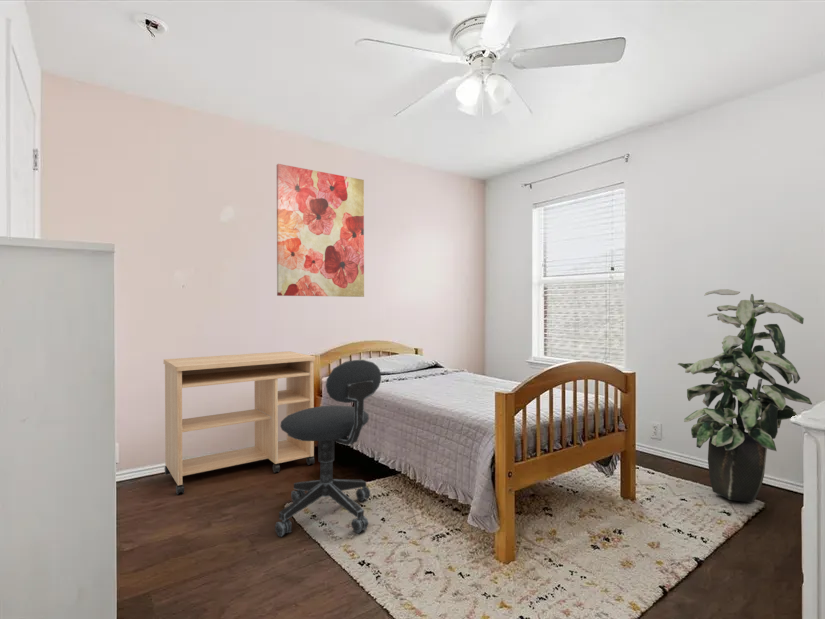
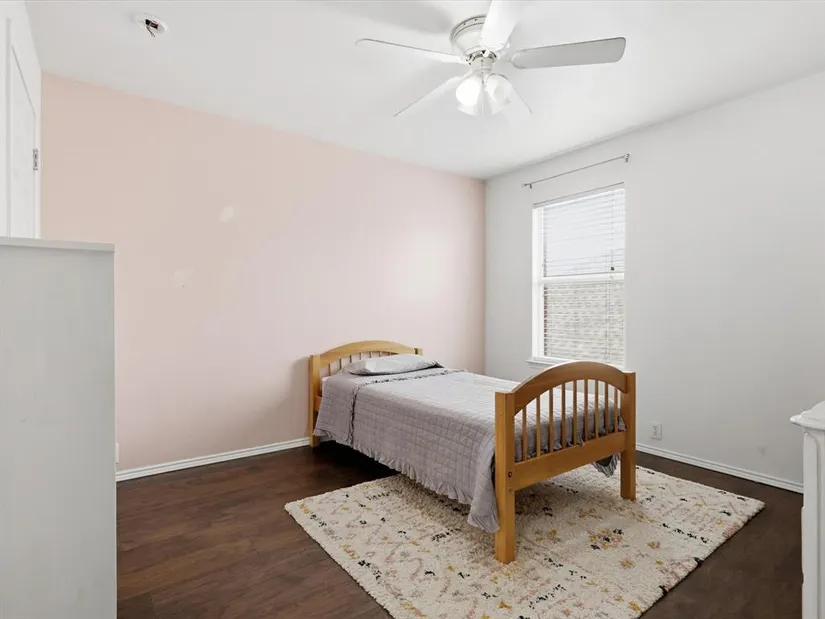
- office chair (326, 436)
- wall art (322, 234)
- desk (241, 413)
- indoor plant (736, 392)
